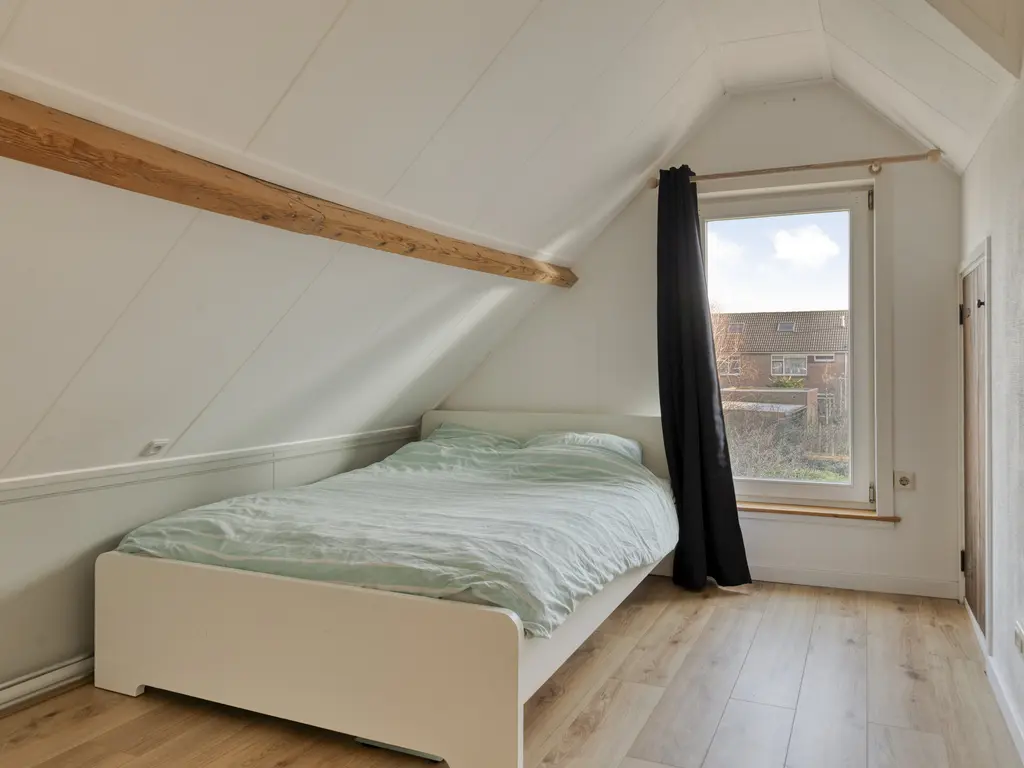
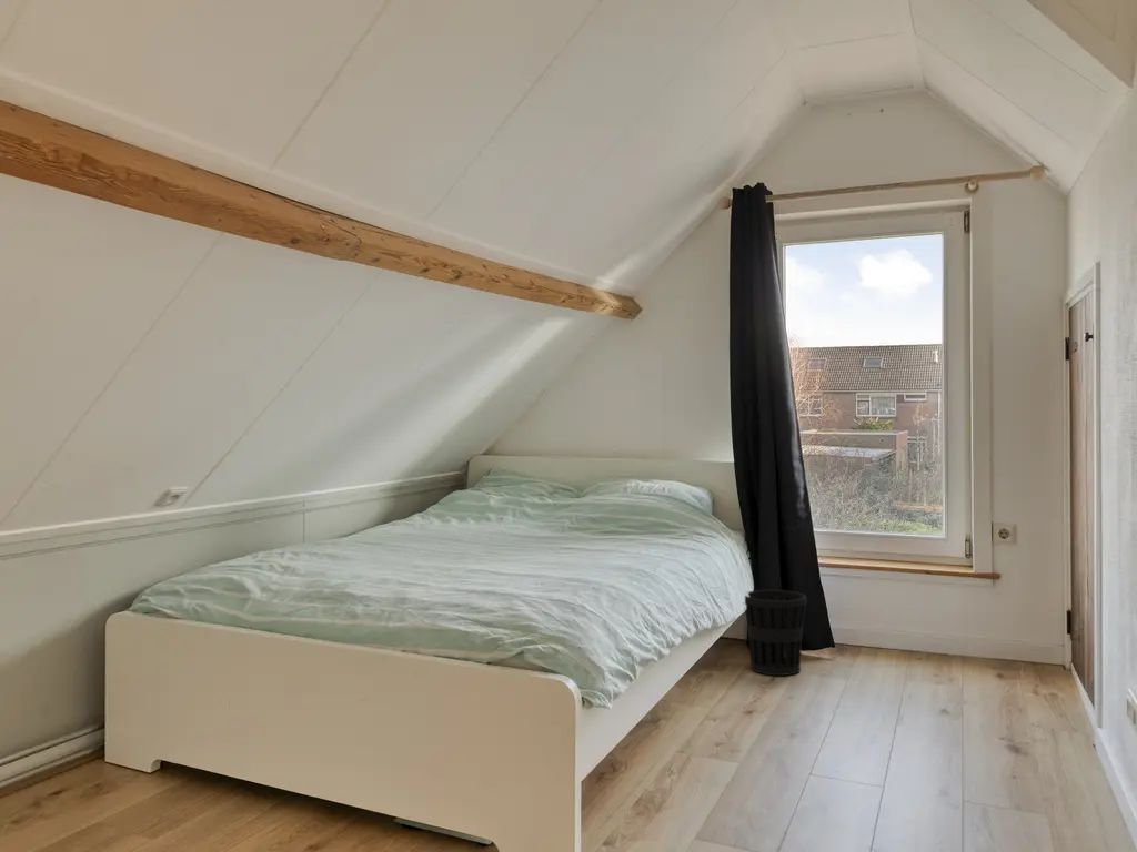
+ wastebasket (775, 631)
